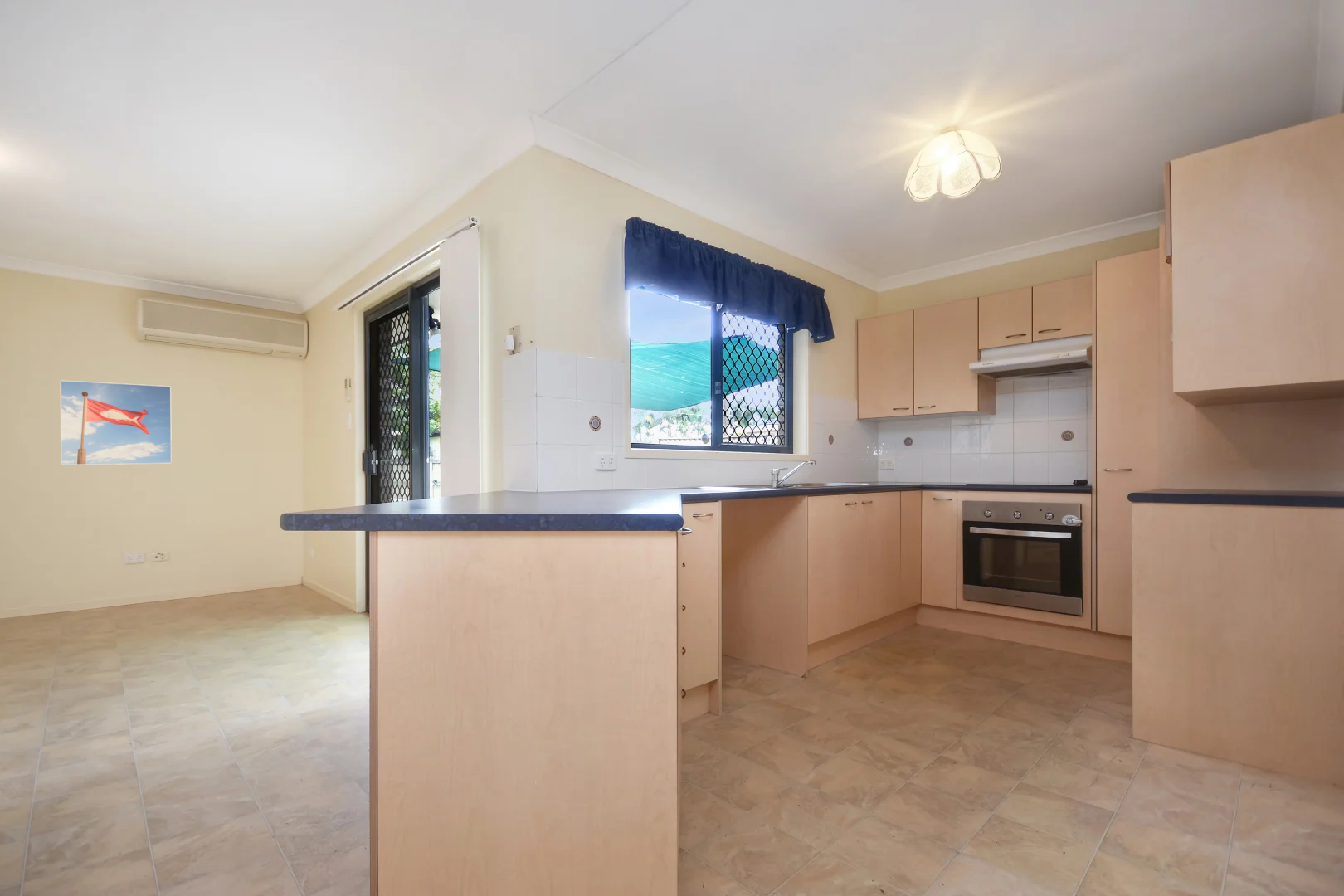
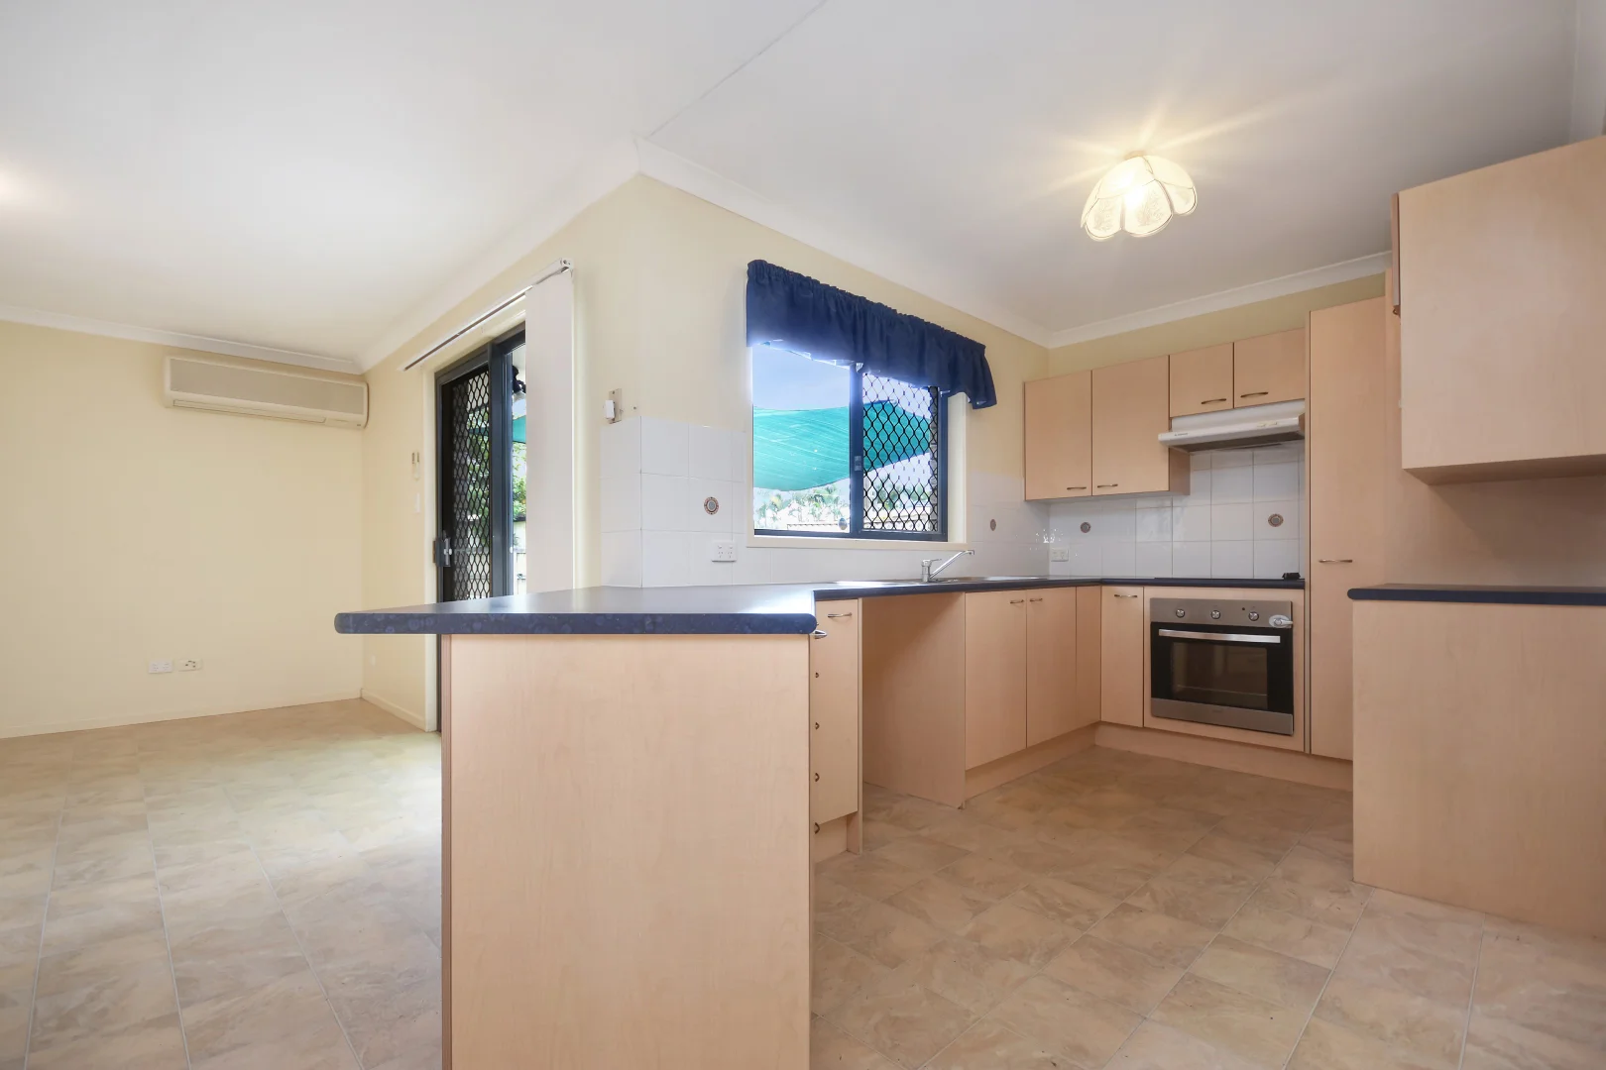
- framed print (118, 423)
